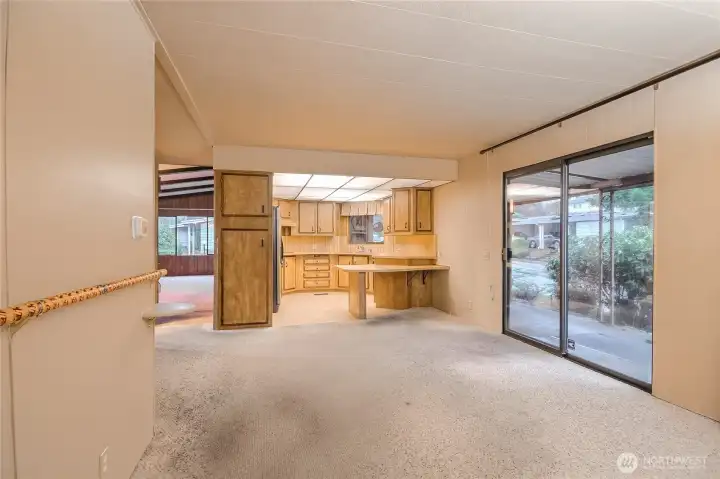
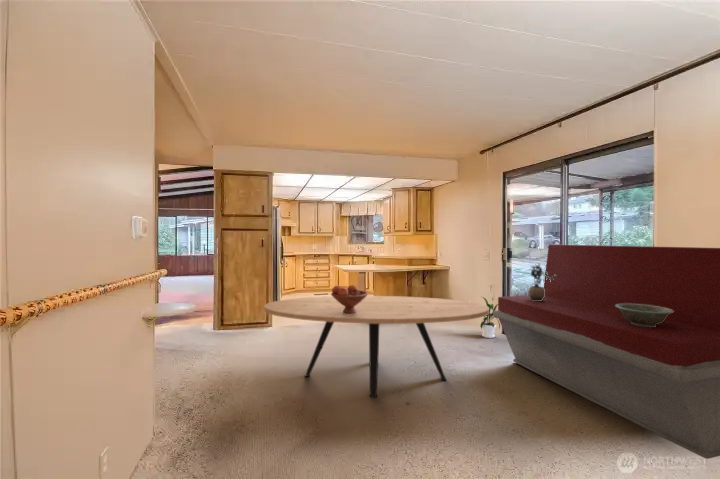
+ dining table (374, 341)
+ potted plant (540, 281)
+ bench (598, 320)
+ decorative bowl (643, 315)
+ house plant (487, 317)
+ fruit bowl (349, 298)
